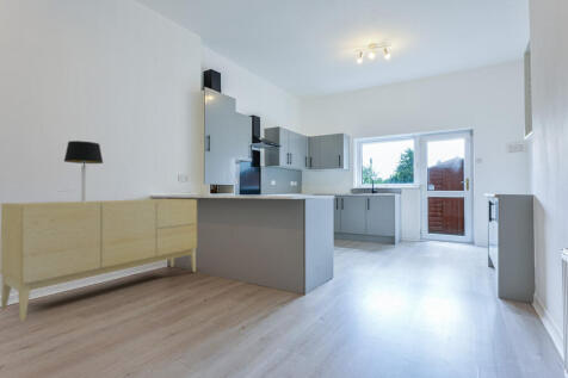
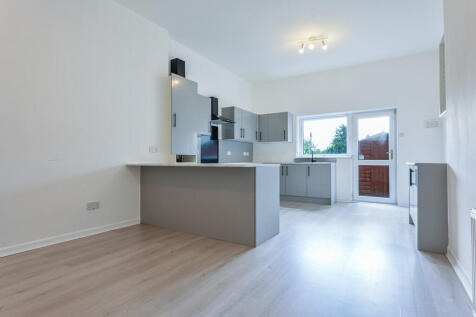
- table lamp (84, 172)
- sideboard (117, 243)
